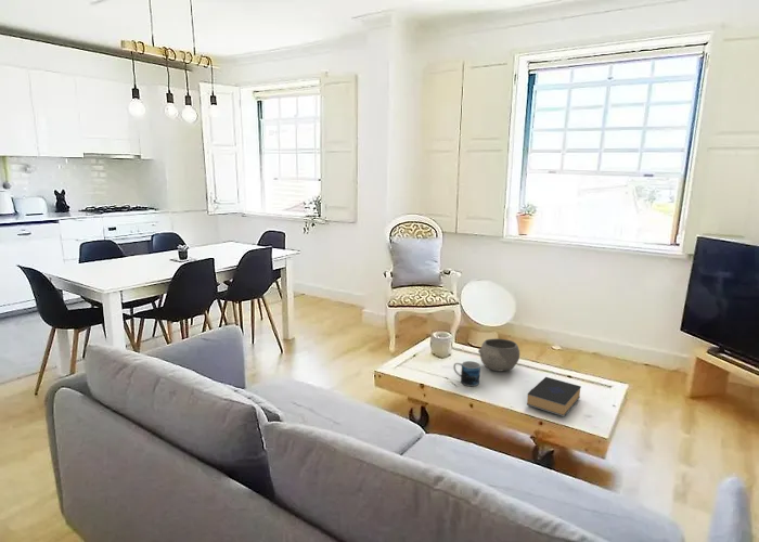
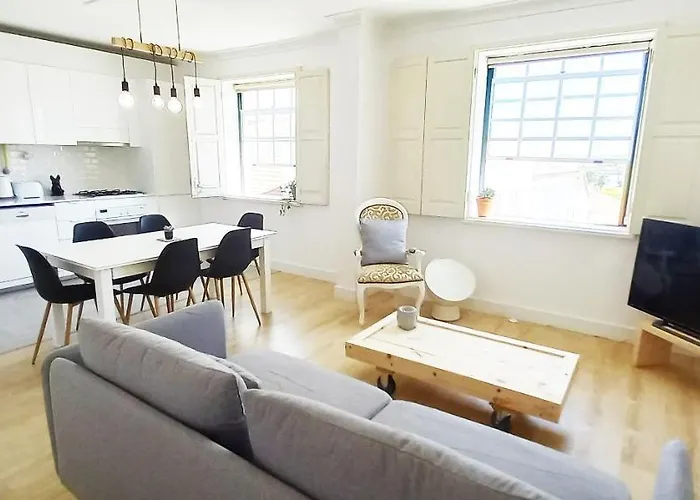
- mug (466, 372)
- bowl (499, 354)
- book (554, 396)
